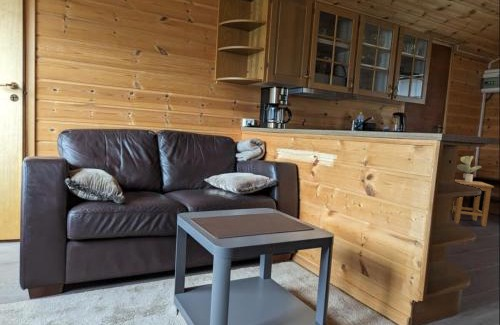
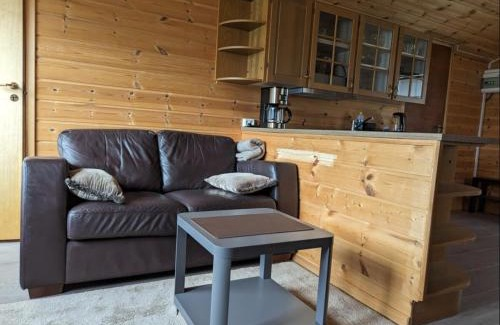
- stool (473, 204)
- potted plant (467, 168)
